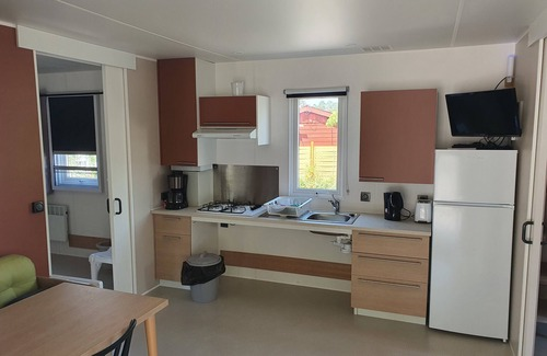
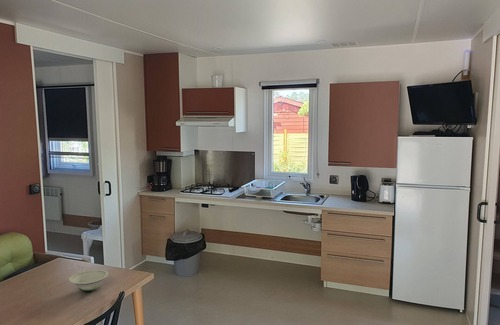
+ bowl (89, 283)
